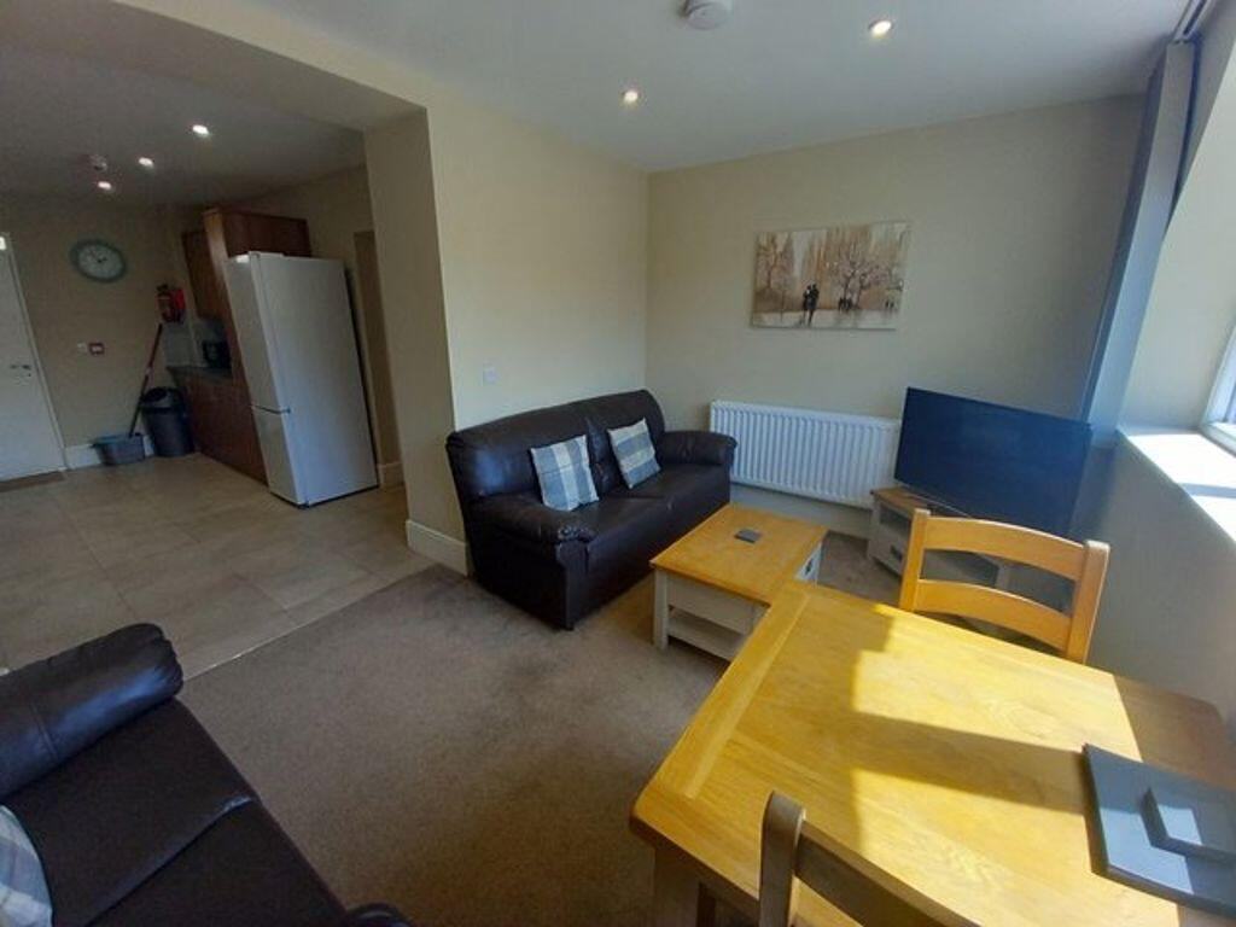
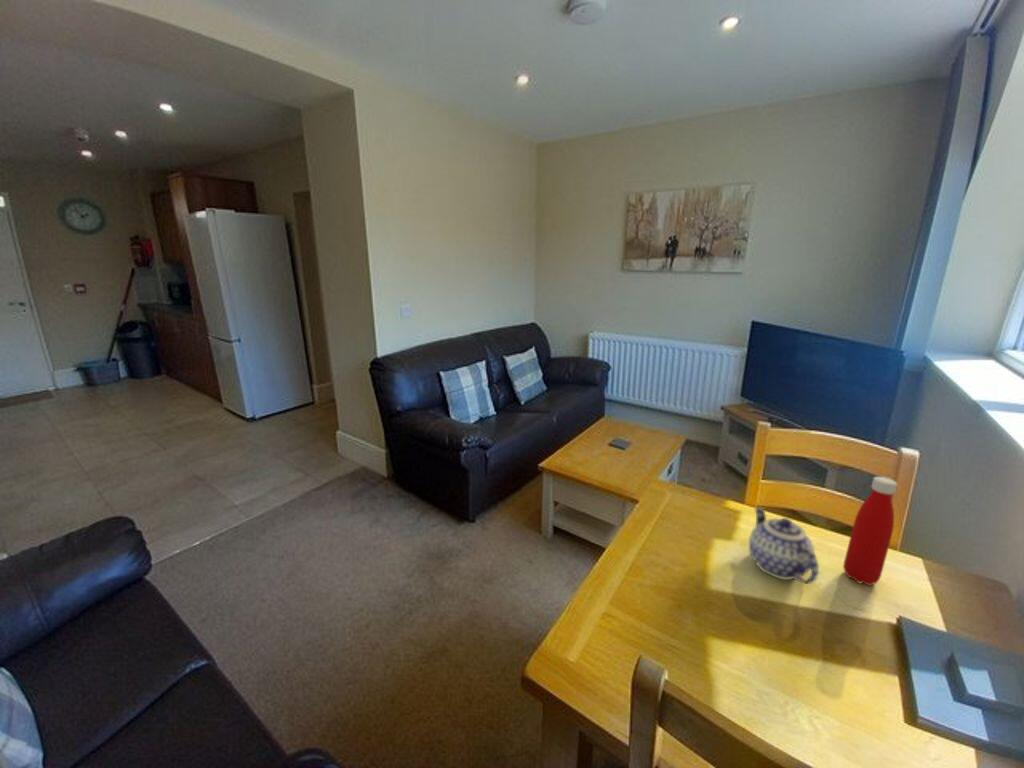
+ bottle (872, 530)
+ teapot (781, 543)
